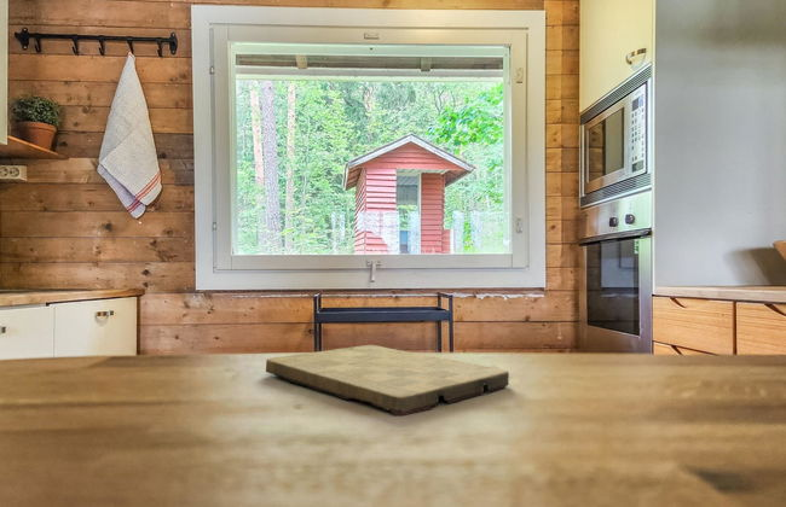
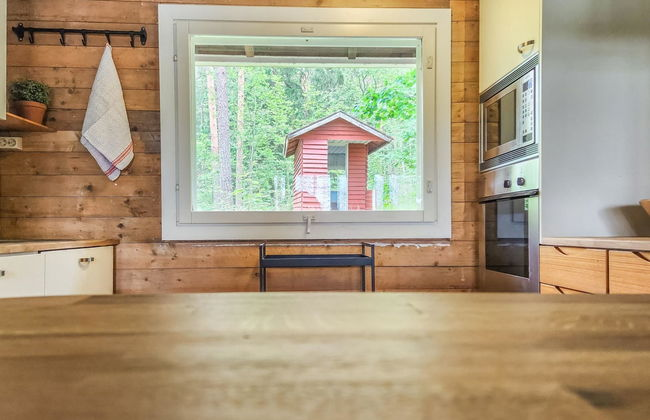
- cutting board (381, 371)
